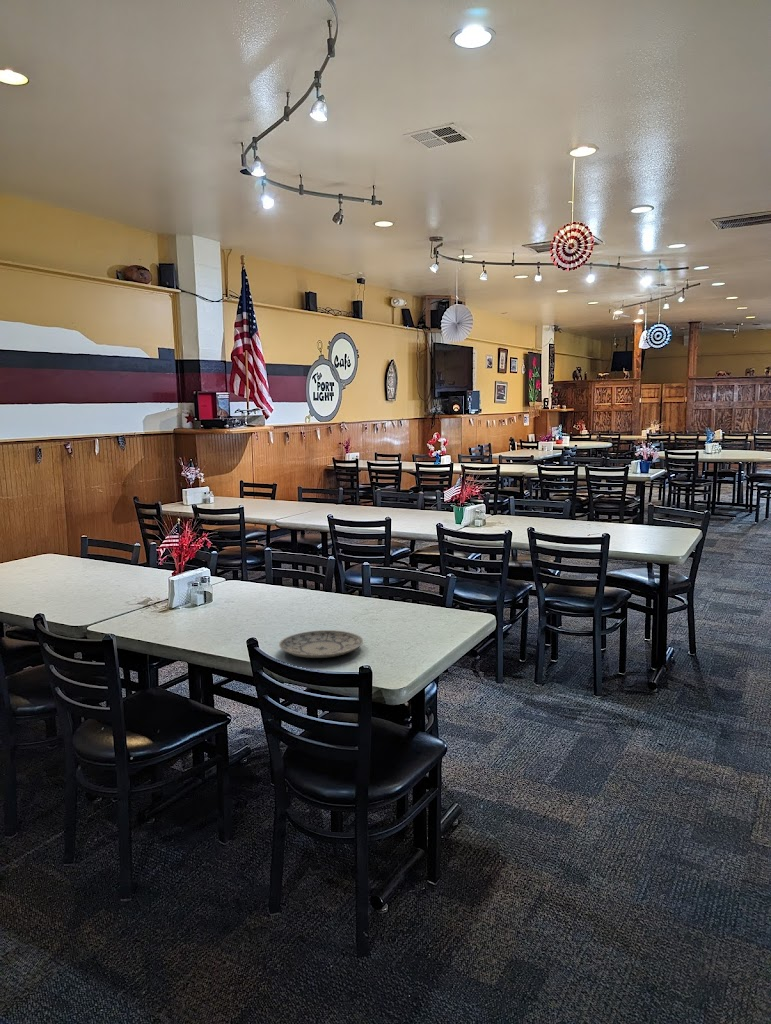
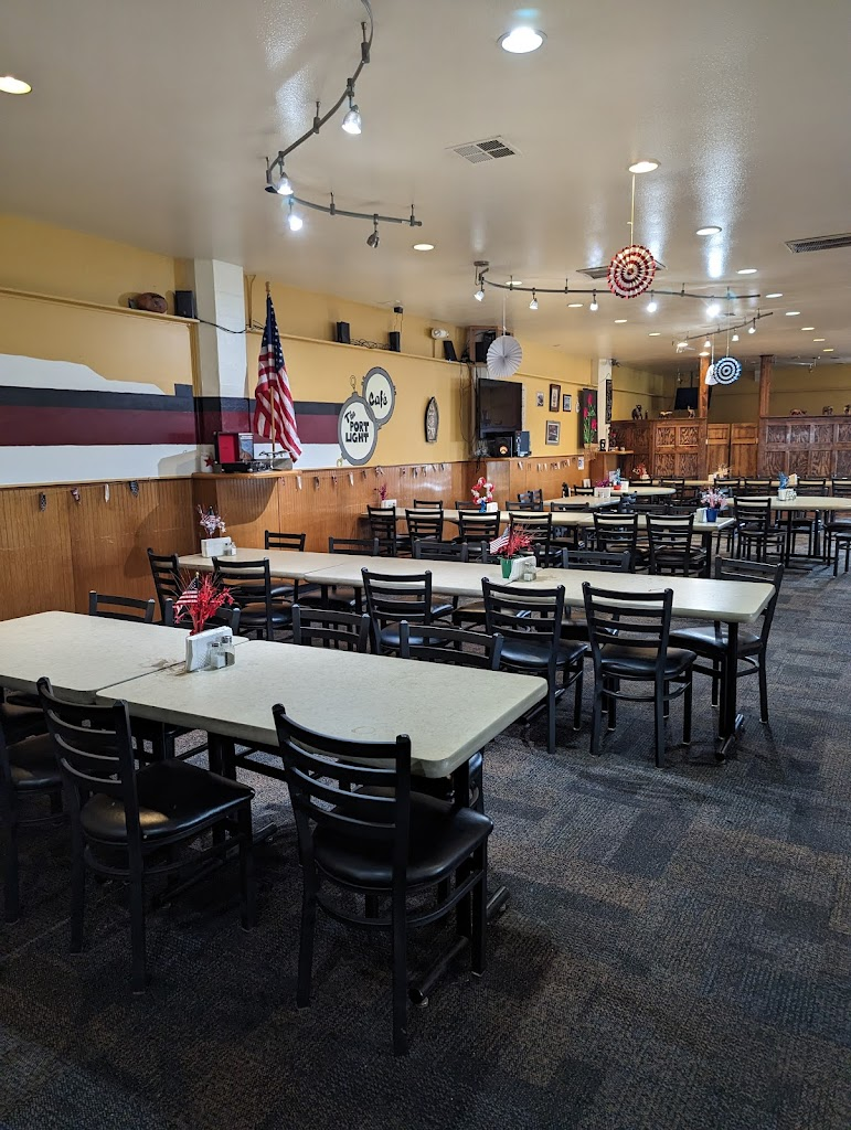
- plate (321, 646)
